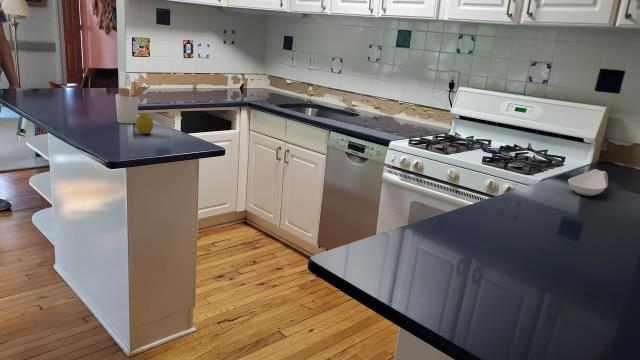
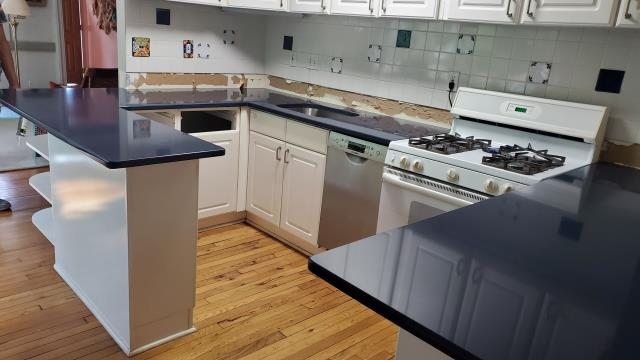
- fruit (144, 123)
- utensil holder (132, 102)
- spoon rest (592, 181)
